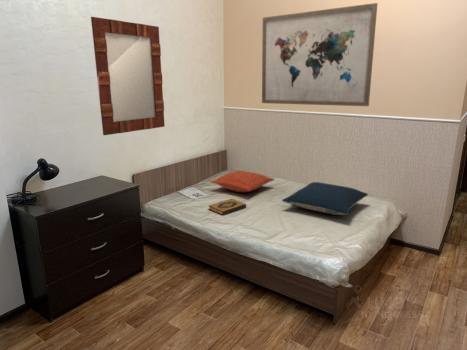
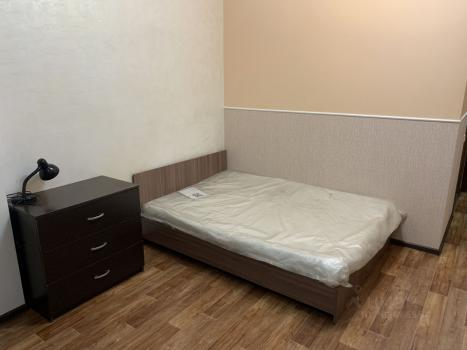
- wall art (312, 59)
- hardback book (227, 206)
- pillow (326, 197)
- pillow (242, 180)
- home mirror (132, 78)
